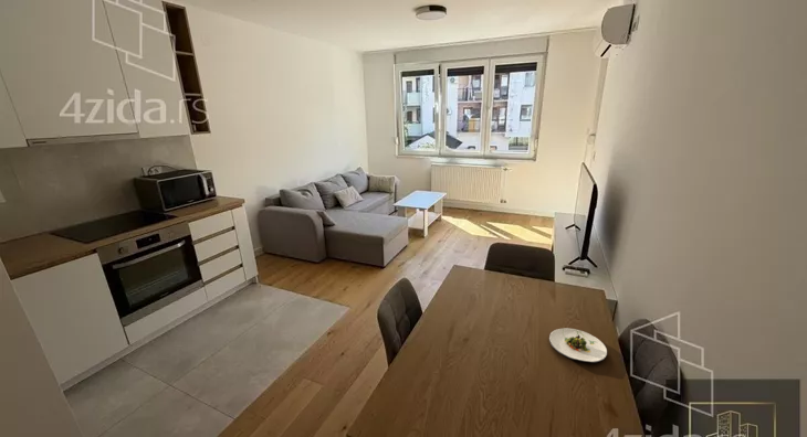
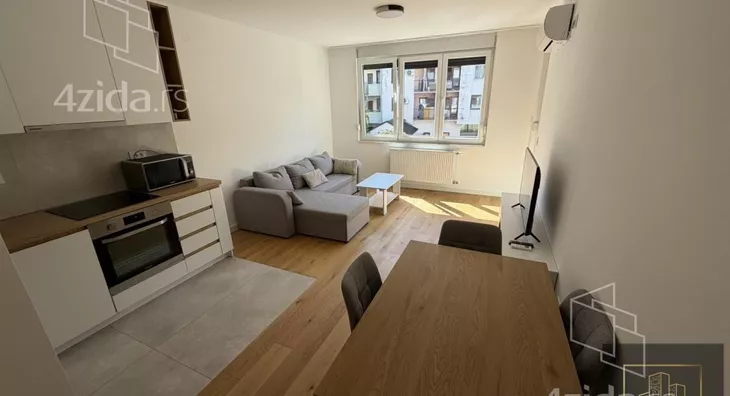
- salad plate (577, 341)
